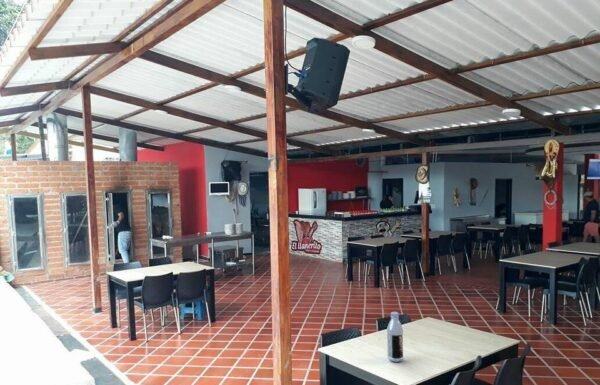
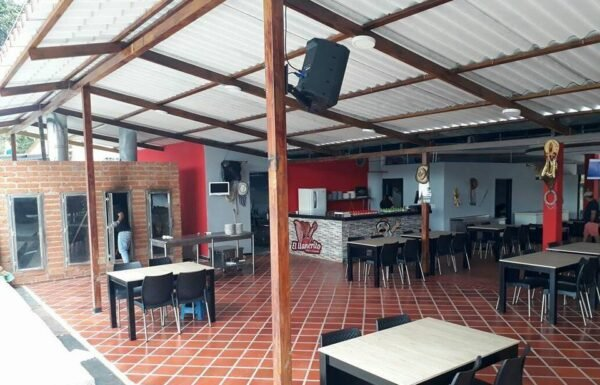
- beverage bottle (395, 336)
